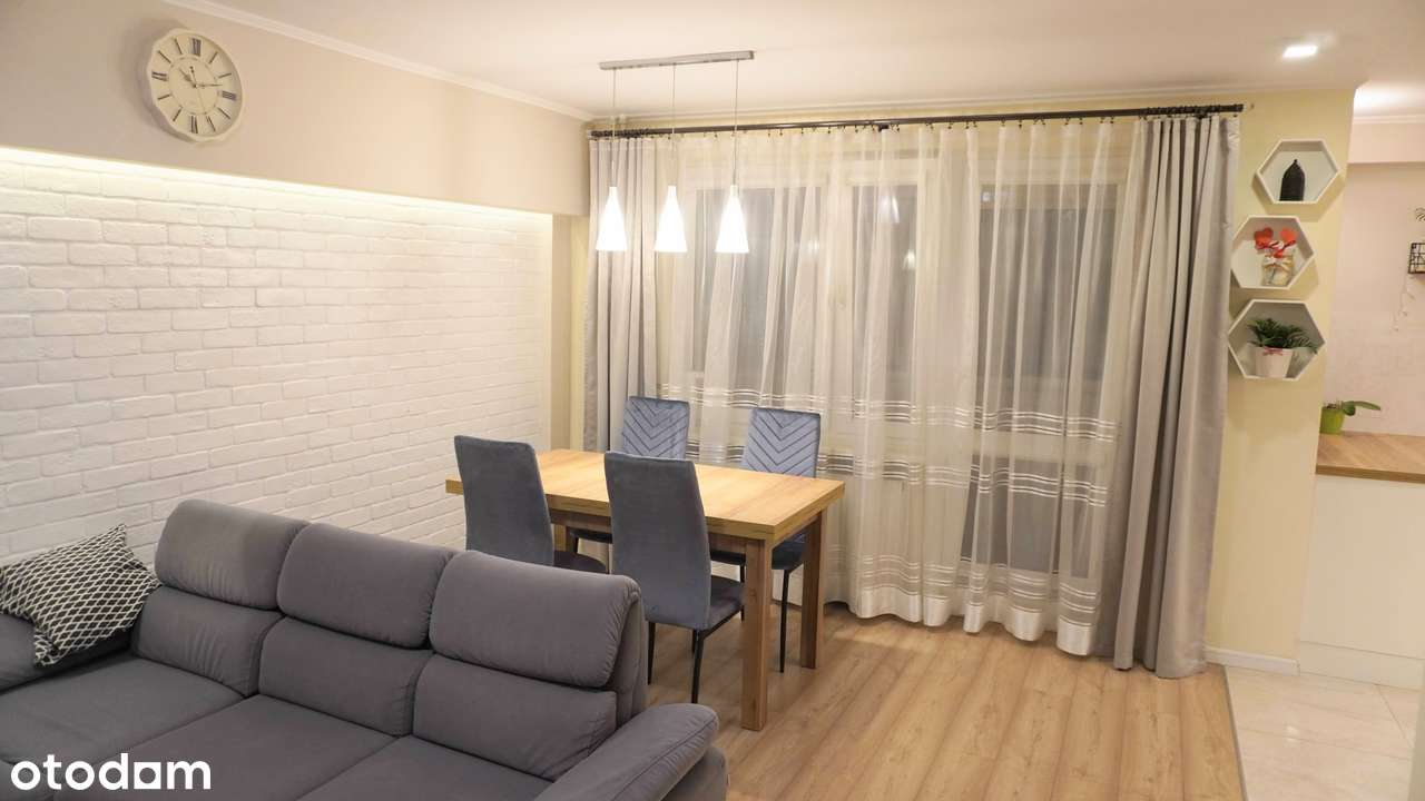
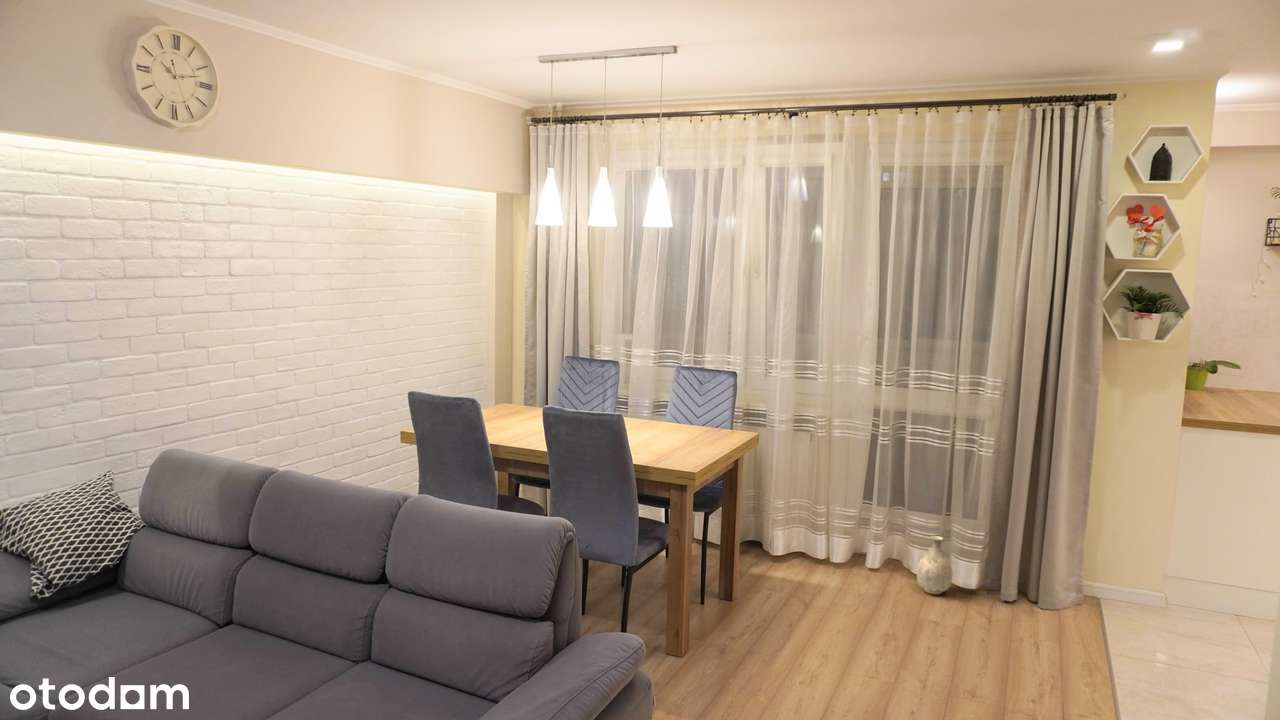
+ vase (935, 564)
